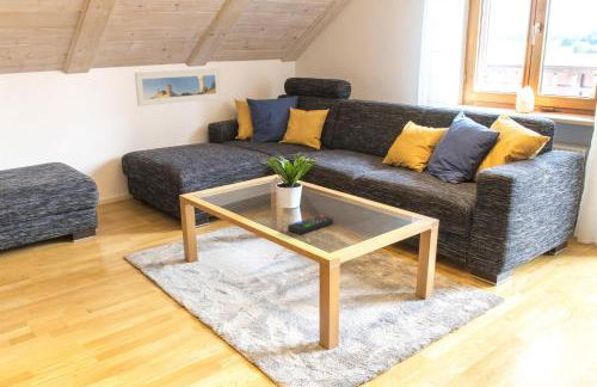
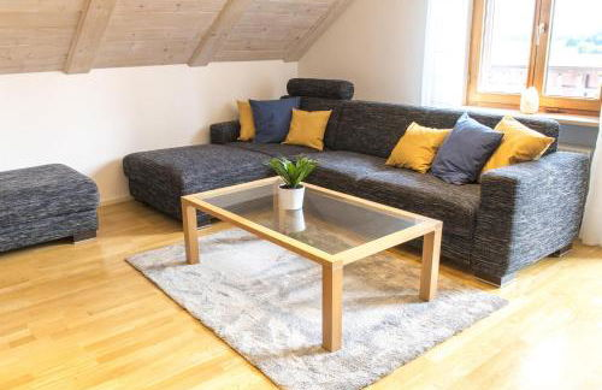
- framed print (180, 86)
- remote control (310, 223)
